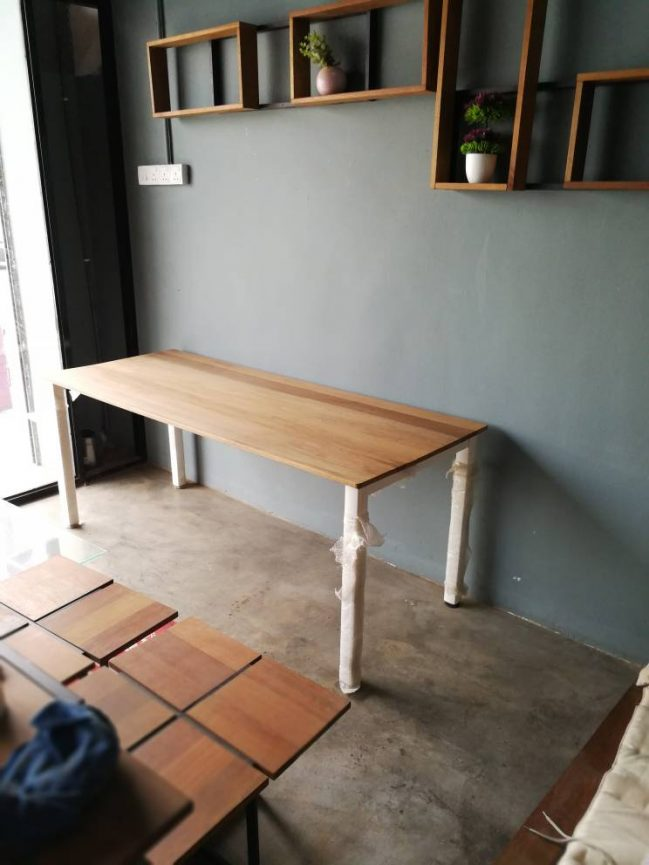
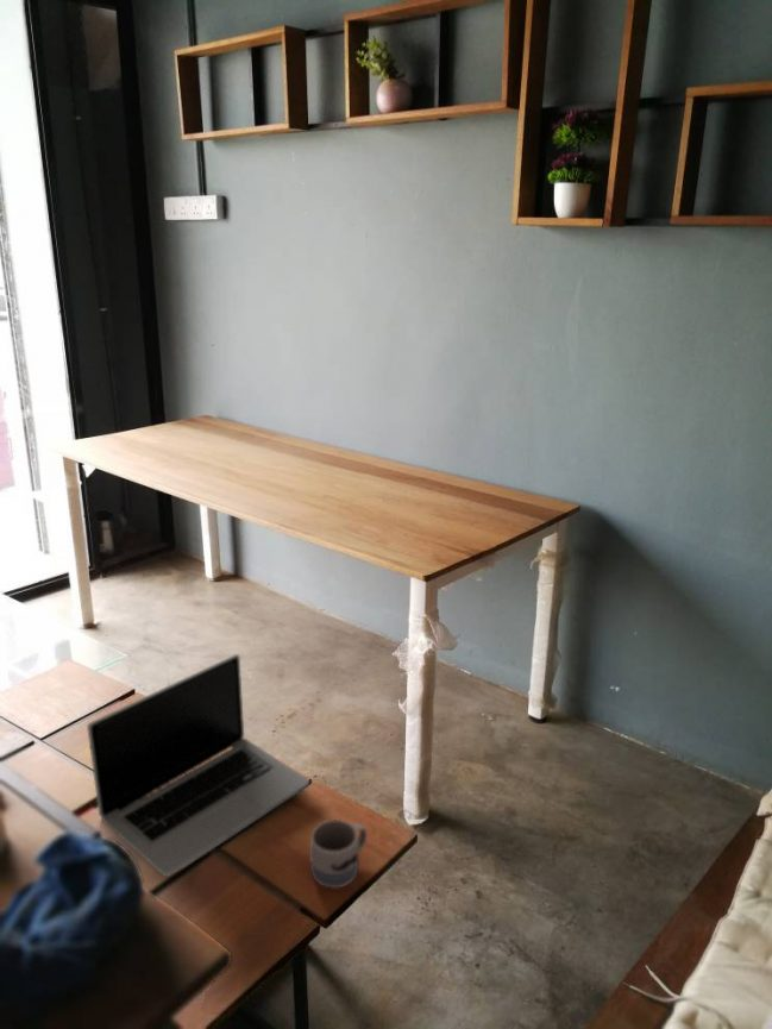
+ mug (340, 848)
+ laptop (205, 757)
